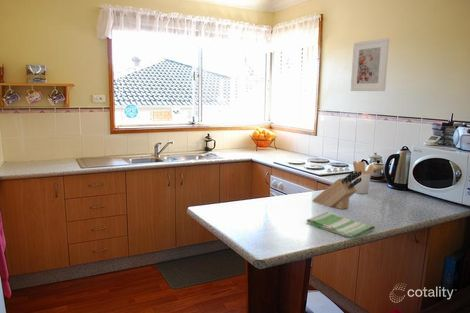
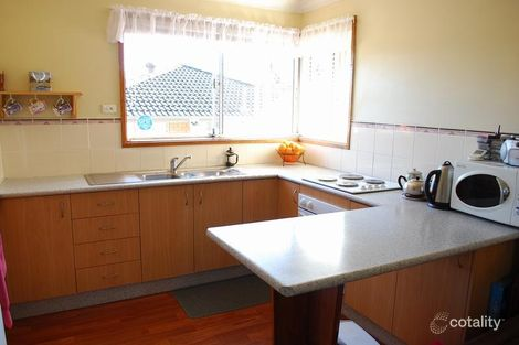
- knife block (337, 186)
- dish towel (339, 224)
- utensil holder (360, 176)
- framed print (368, 66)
